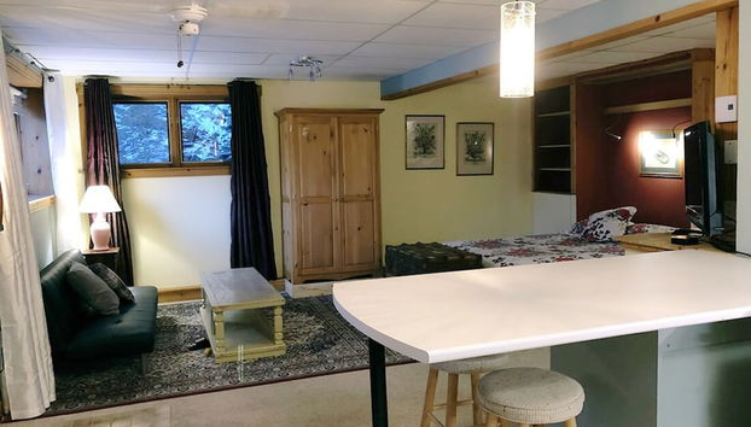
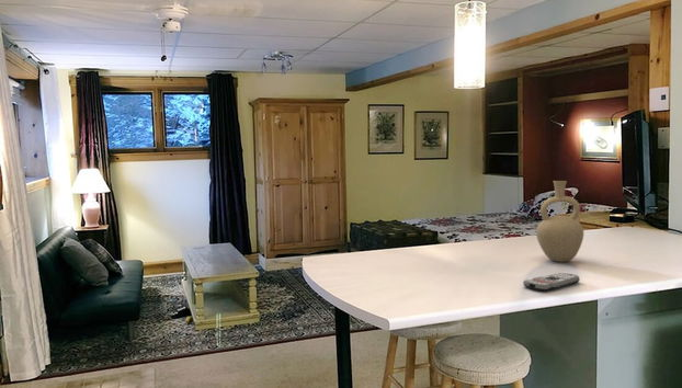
+ vase (559, 220)
+ remote control (553, 281)
